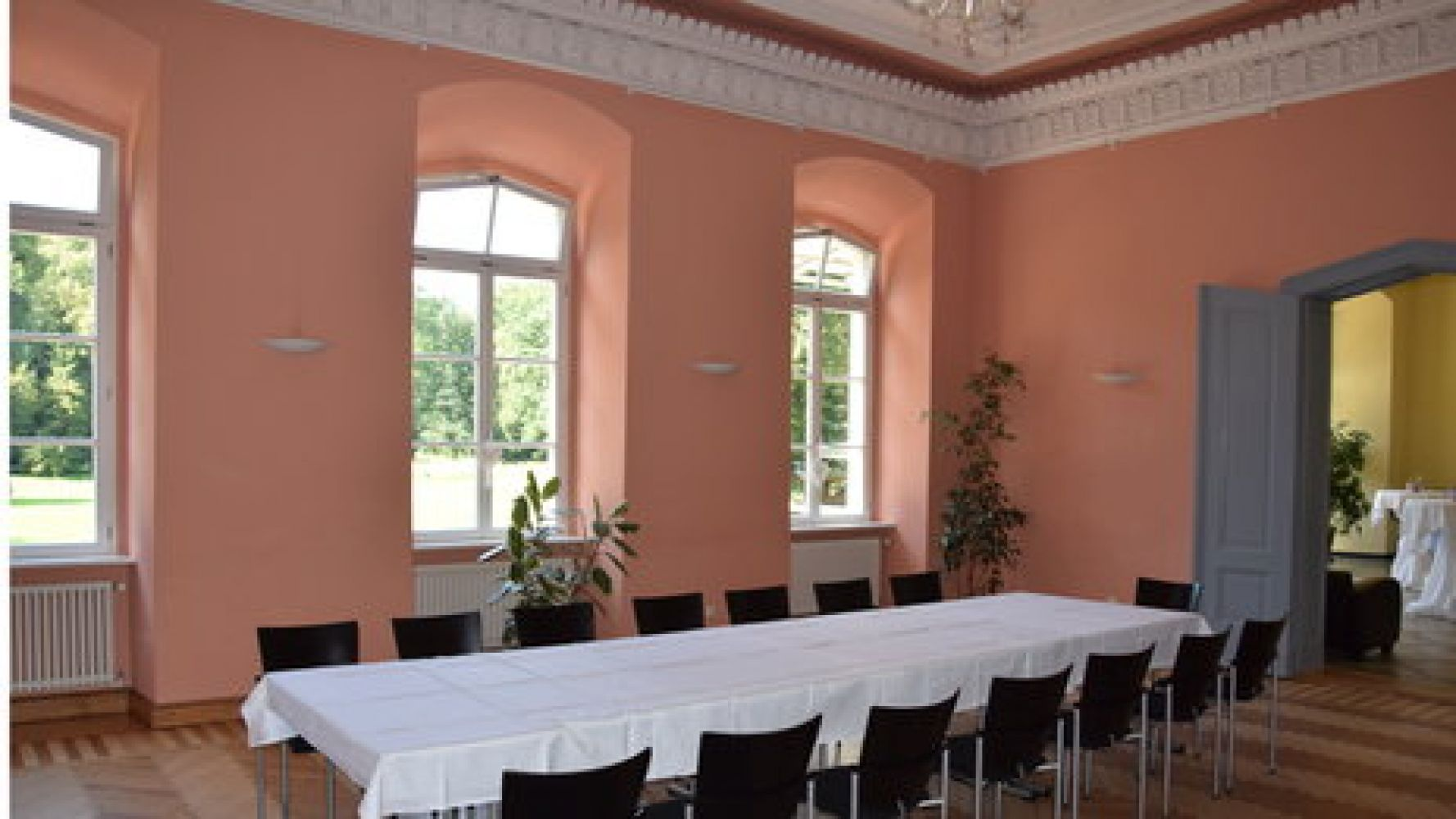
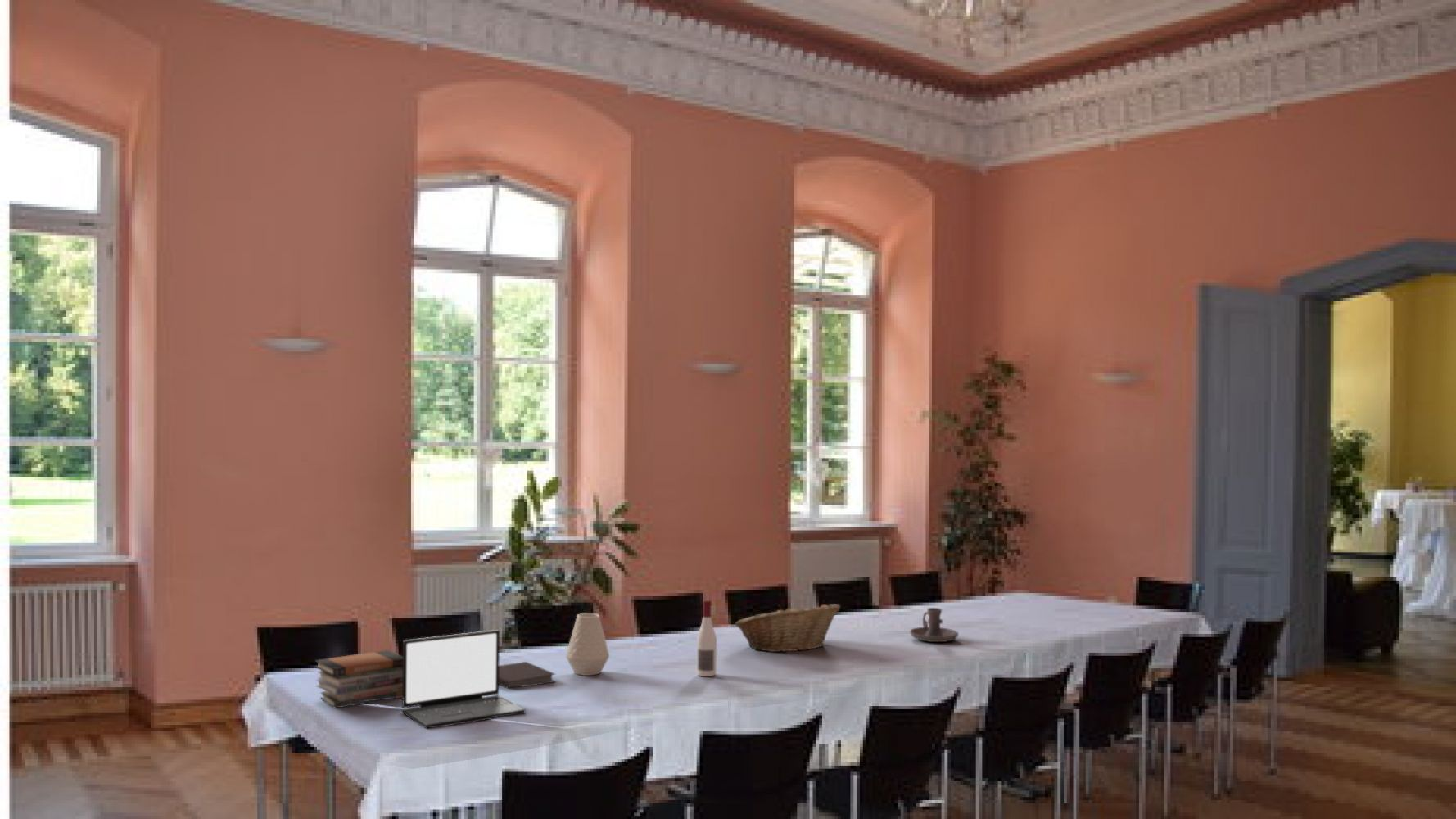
+ vase (587, 643)
+ fruit basket (788, 623)
+ candle holder (932, 623)
+ laptop (463, 676)
+ alcohol (707, 637)
+ book stack (361, 678)
+ notebook (517, 675)
